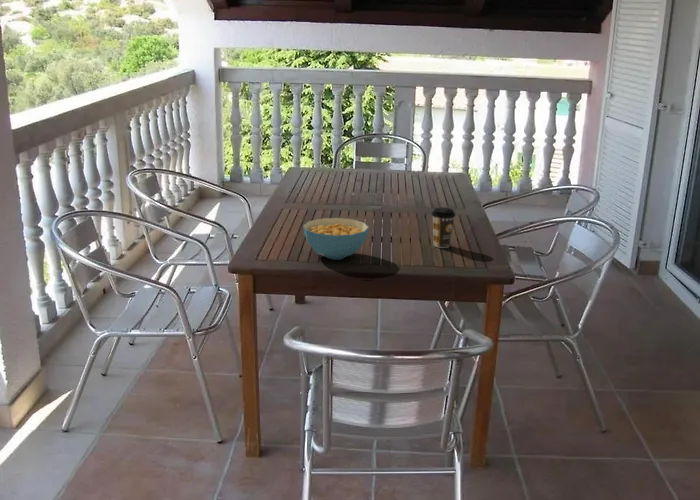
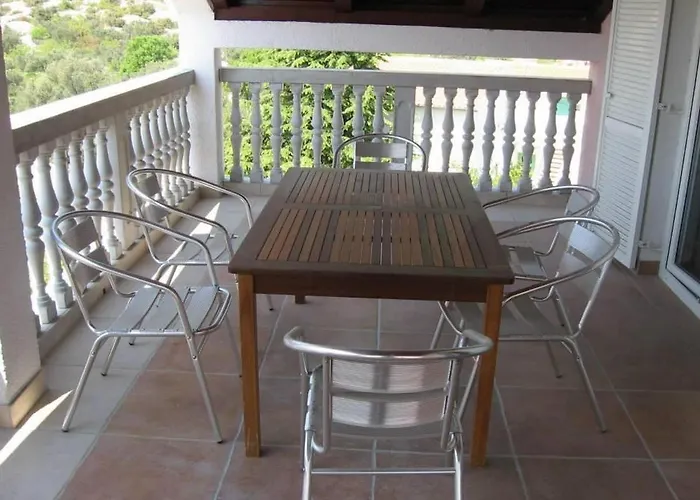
- cereal bowl (335, 241)
- coffee cup (442, 227)
